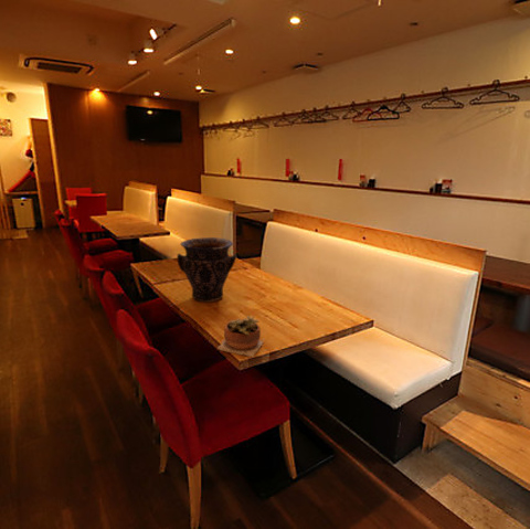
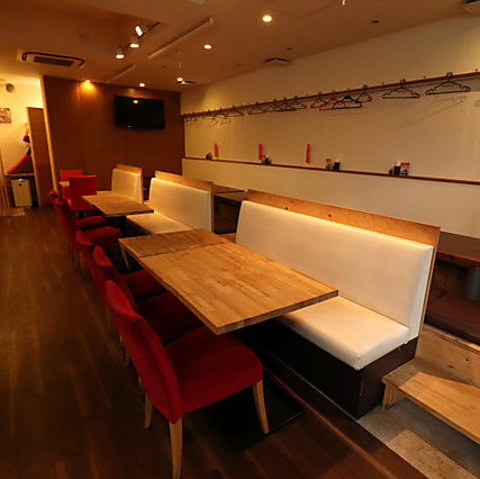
- succulent plant (242, 329)
- vase (206, 269)
